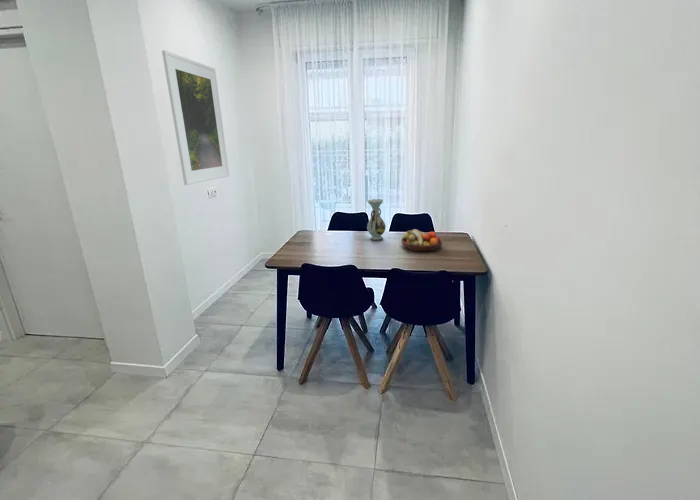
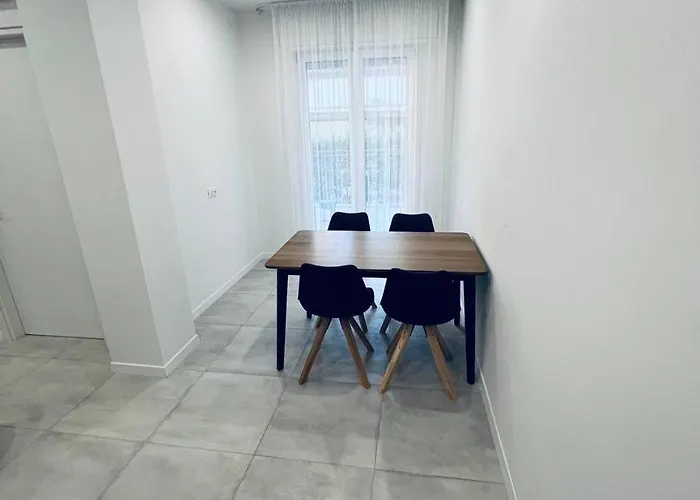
- vase (376, 219)
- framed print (200, 123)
- fruit bowl (421, 238)
